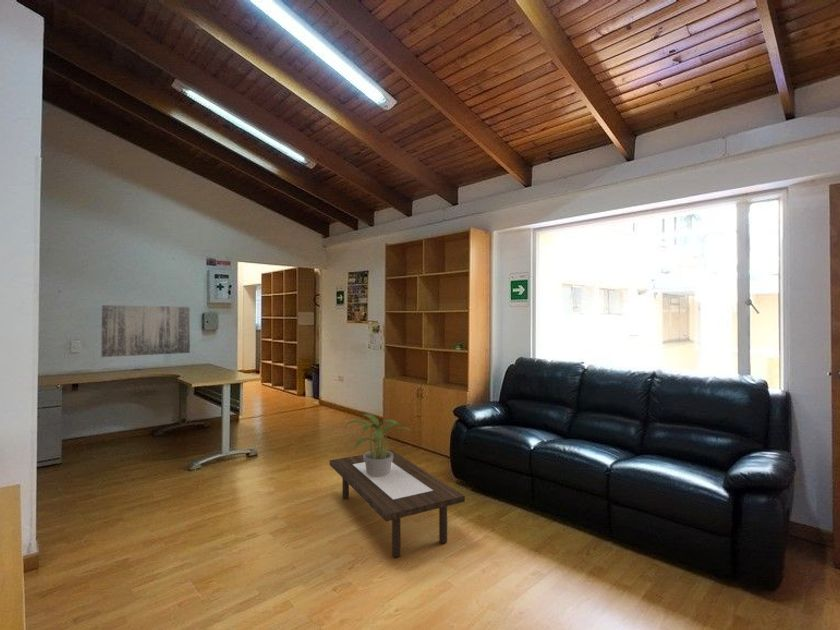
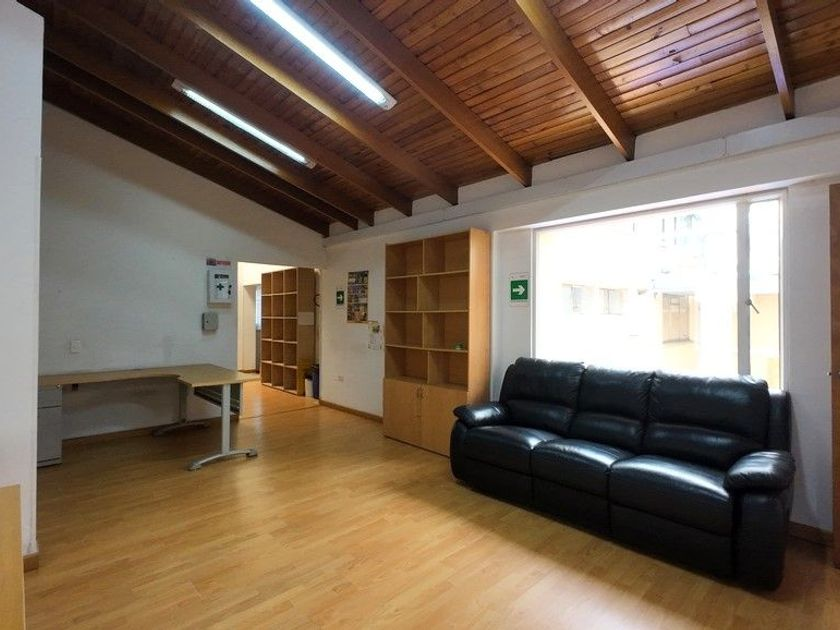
- potted plant (379, 444)
- wall art (148, 330)
- coffee table (389, 496)
